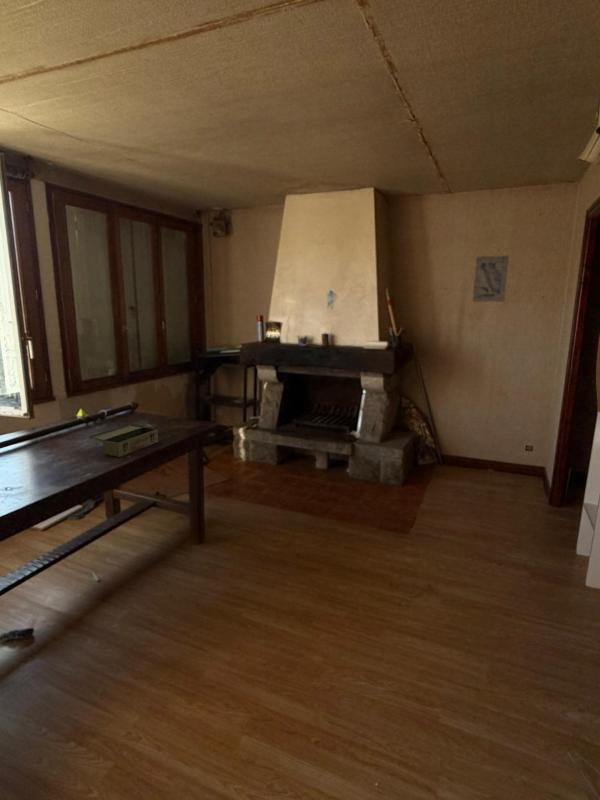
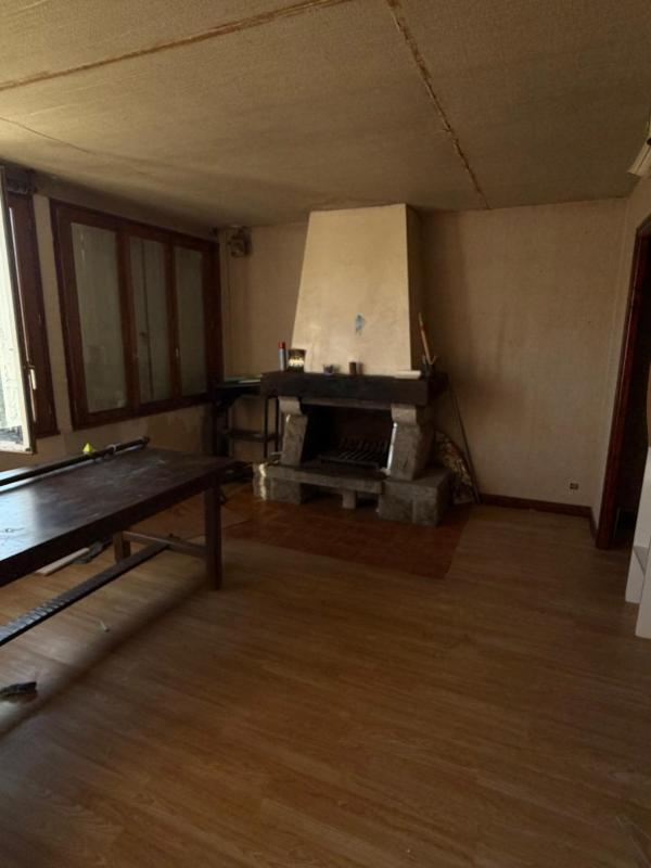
- toolbox (124, 439)
- wall art (490, 279)
